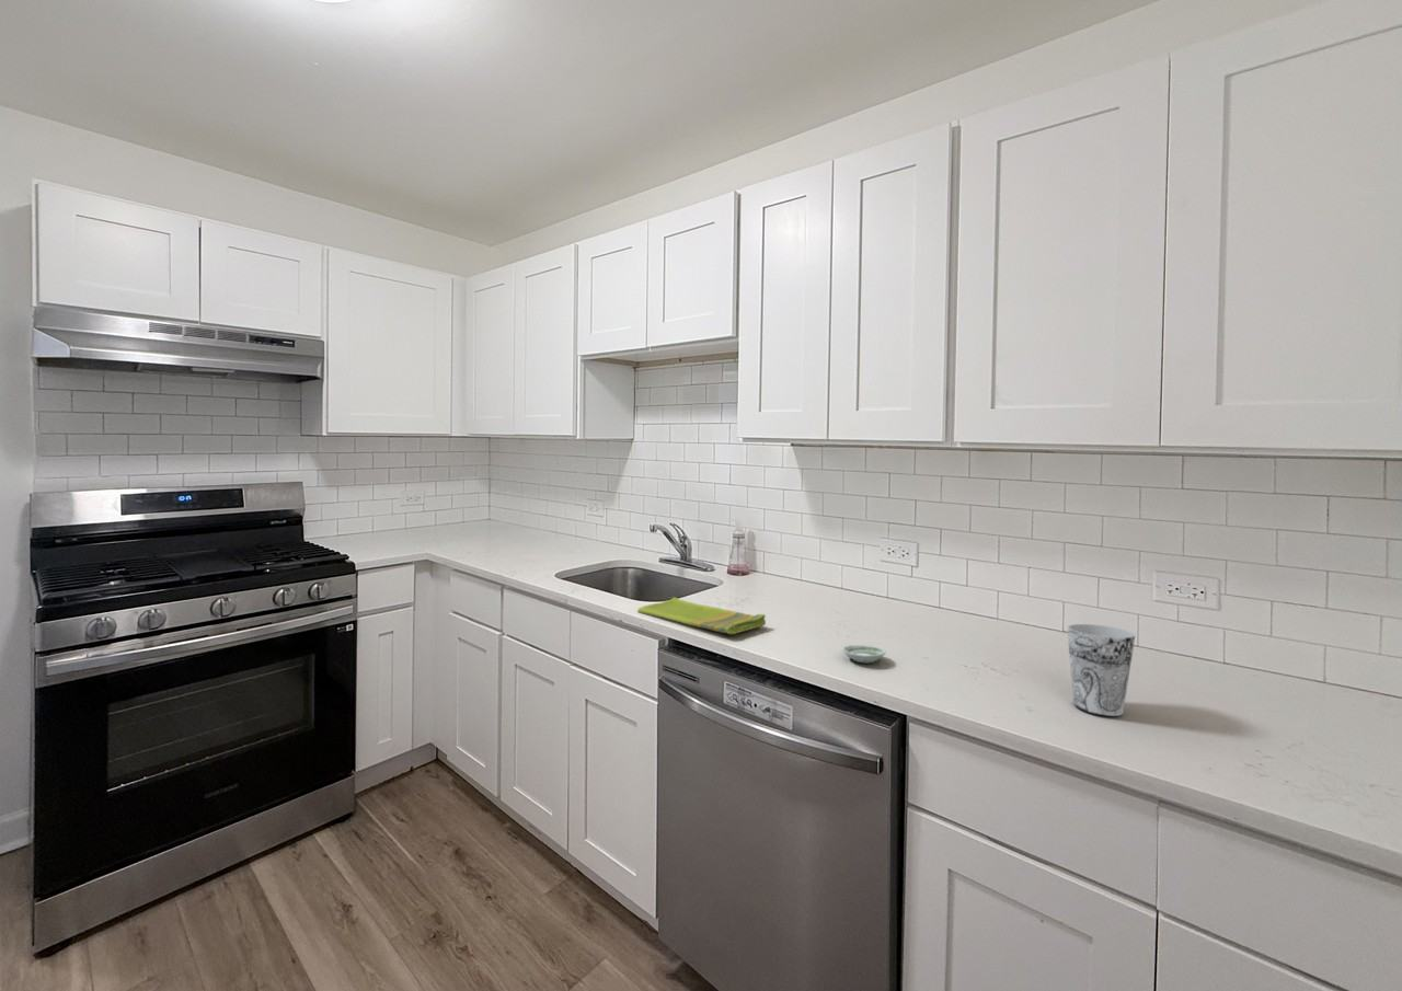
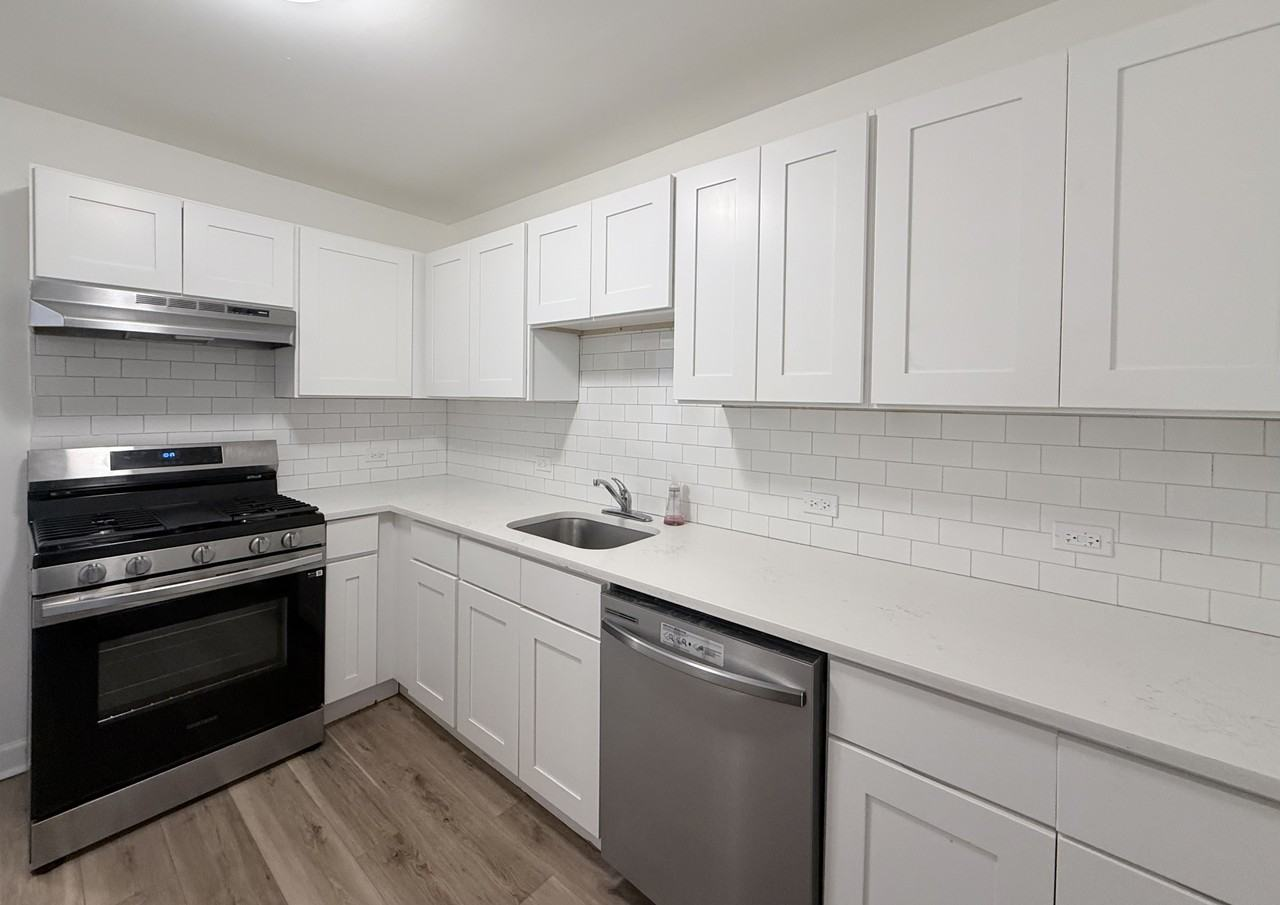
- dish towel (699, 613)
- cup (1099, 669)
- saucer (863, 654)
